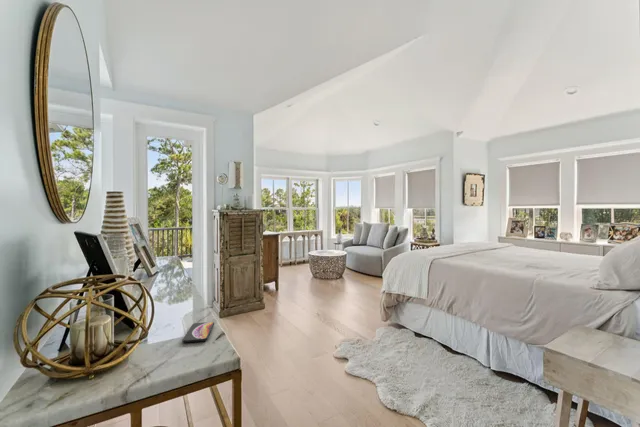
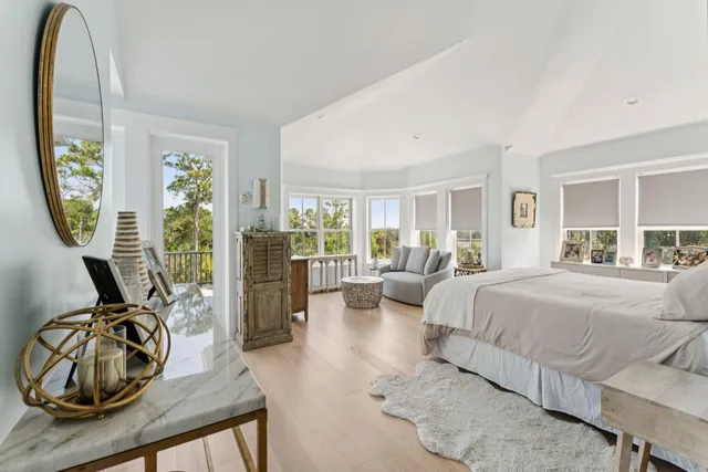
- smartphone (199, 331)
